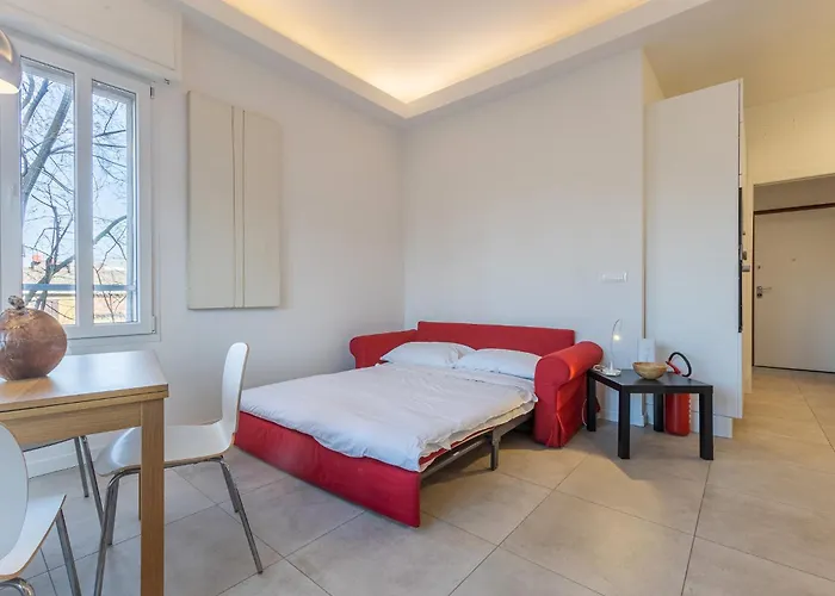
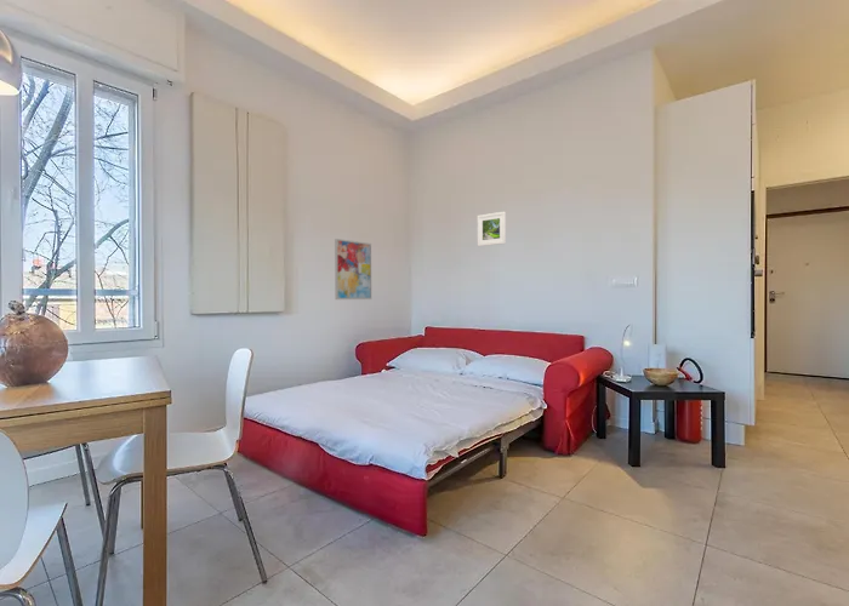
+ wall art (353, 270)
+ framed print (491, 229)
